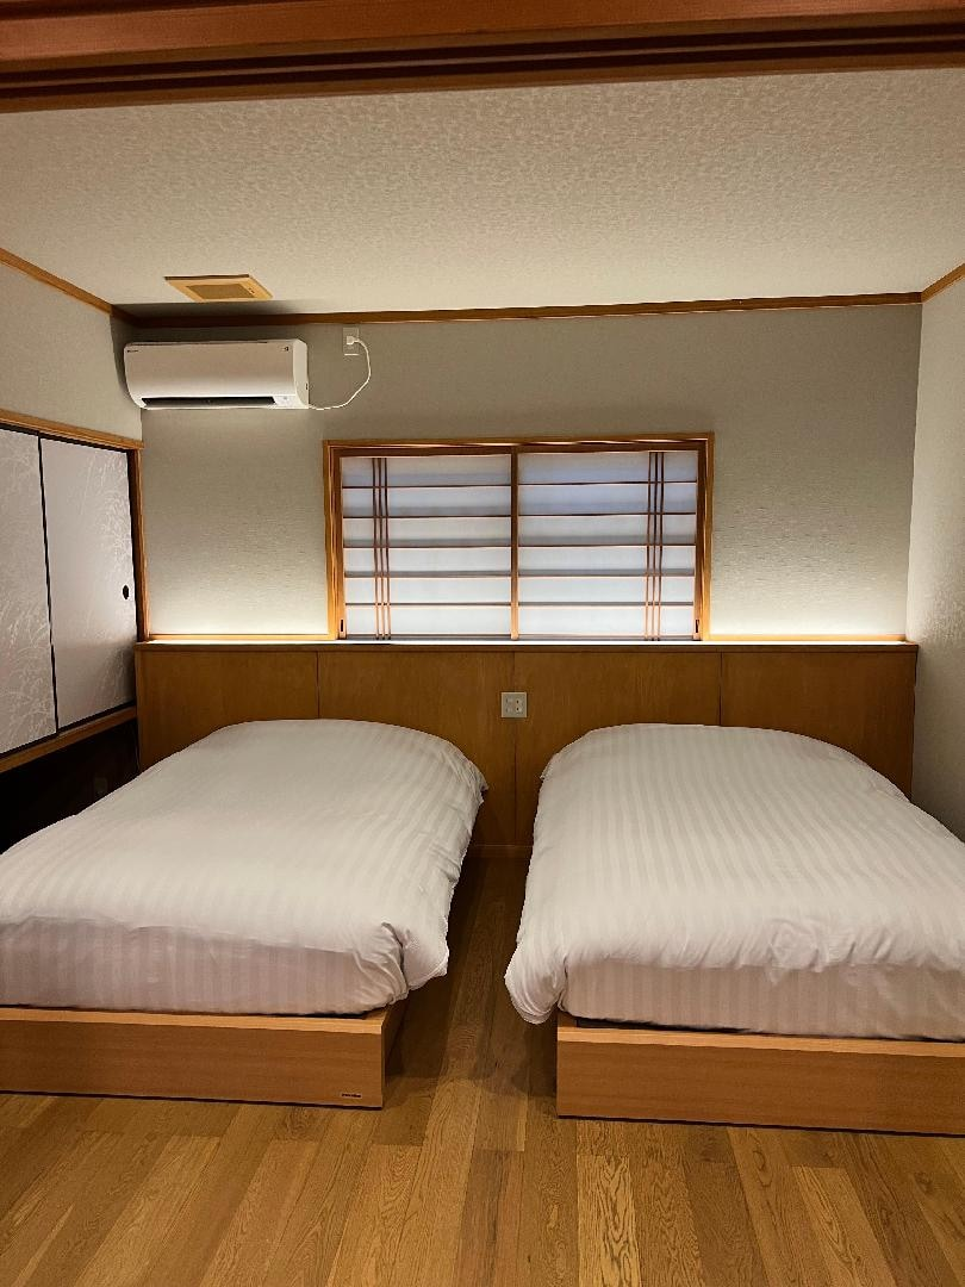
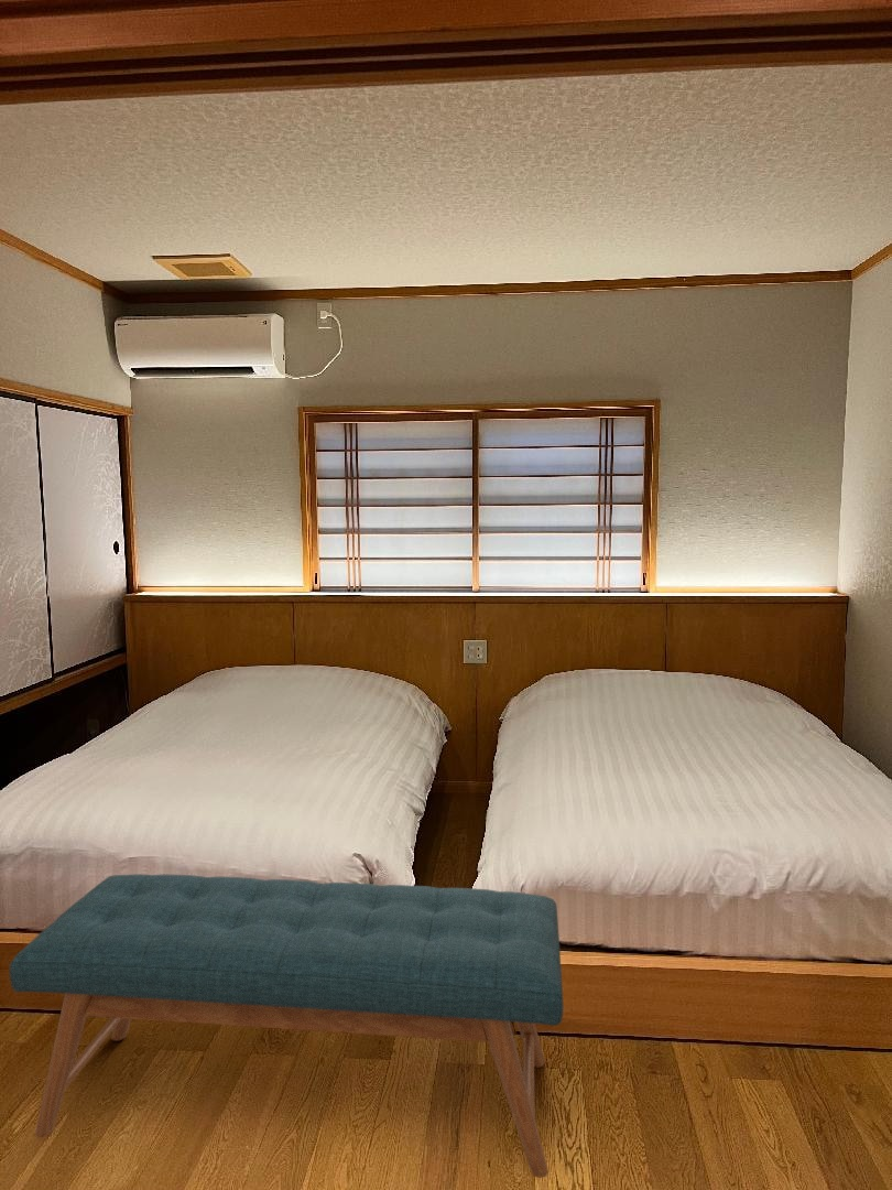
+ bench (304, 1004)
